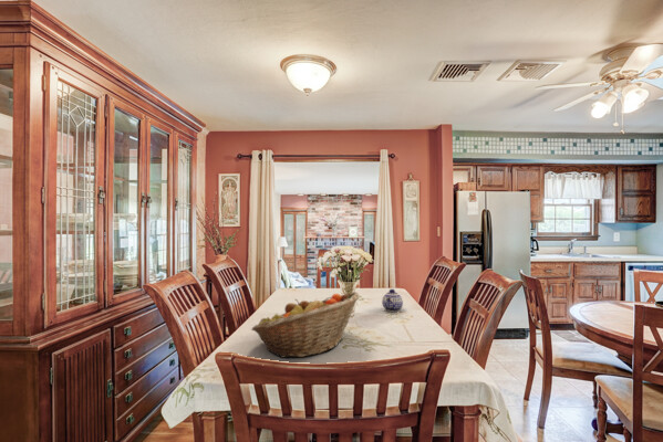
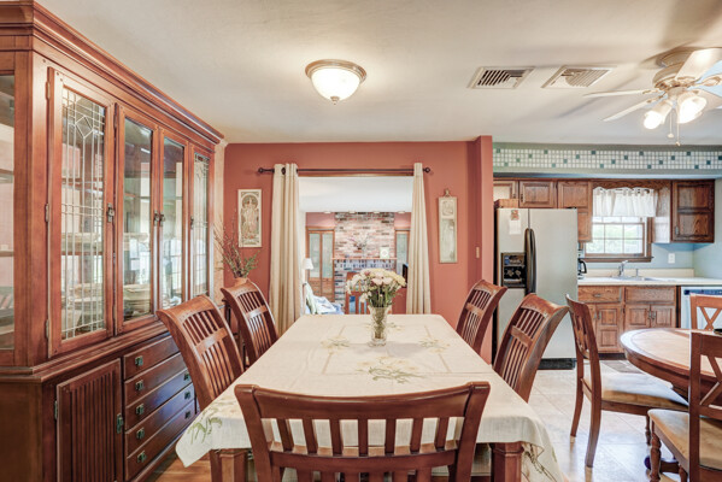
- teapot (392, 299)
- fruit basket (309, 318)
